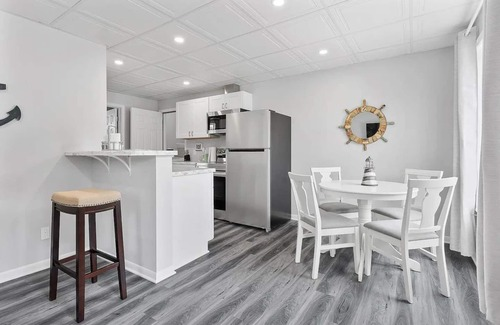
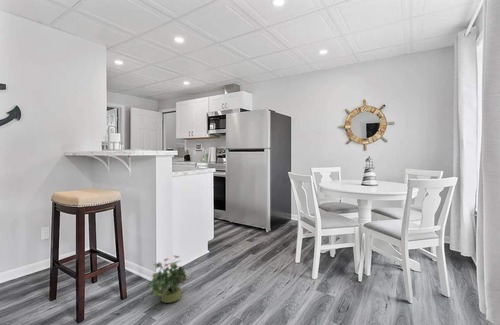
+ potted plant (166, 278)
